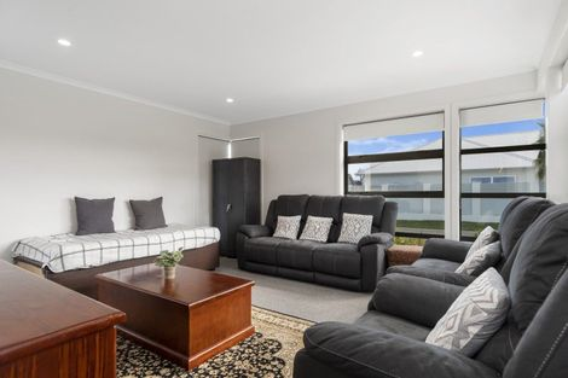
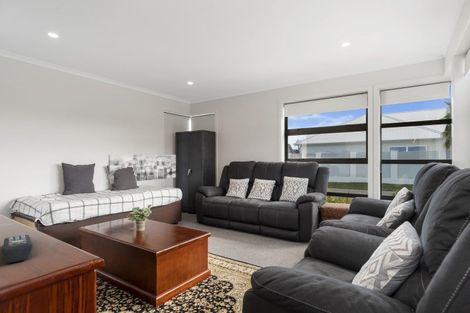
+ remote control (17, 245)
+ wall art (146, 167)
